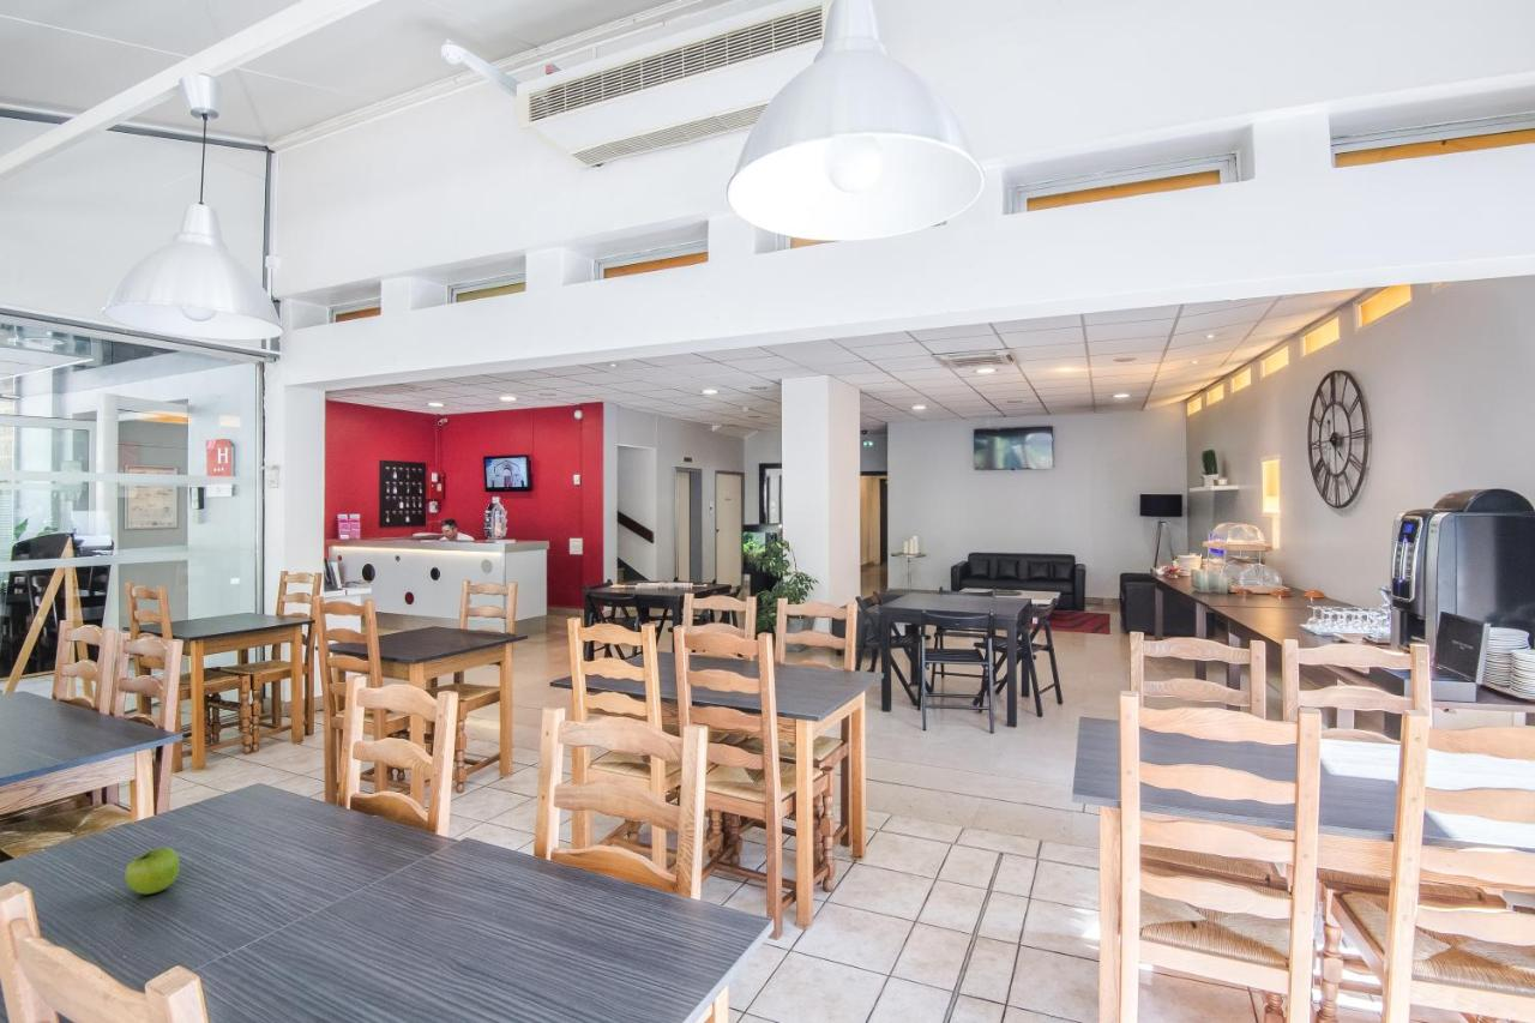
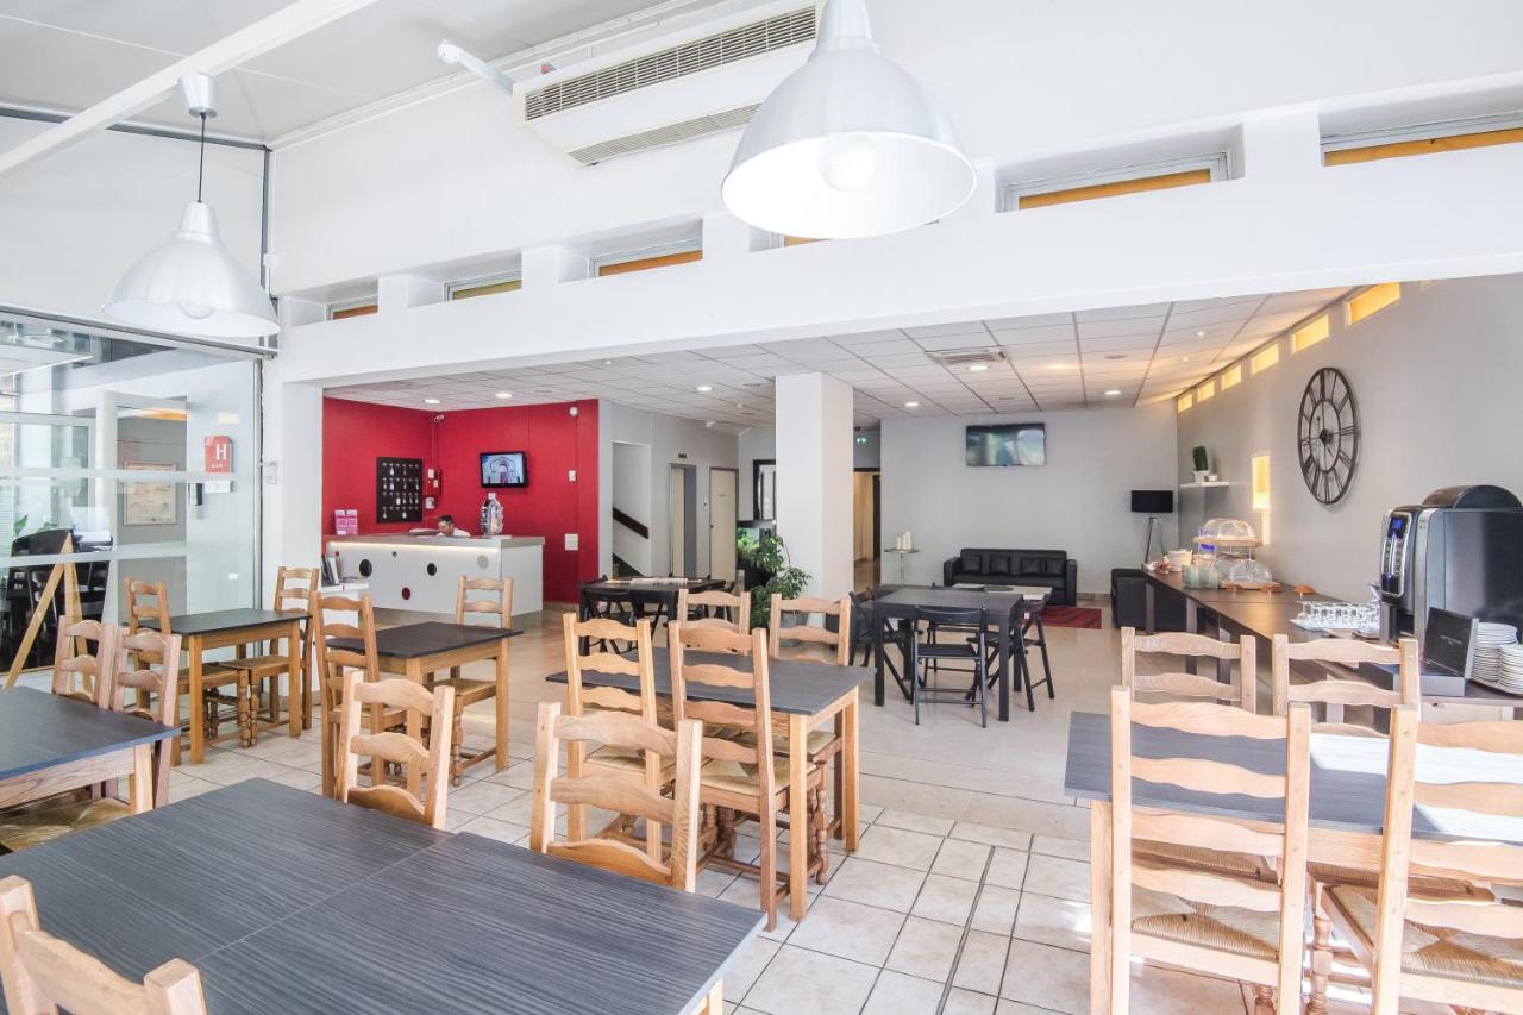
- fruit (152, 869)
